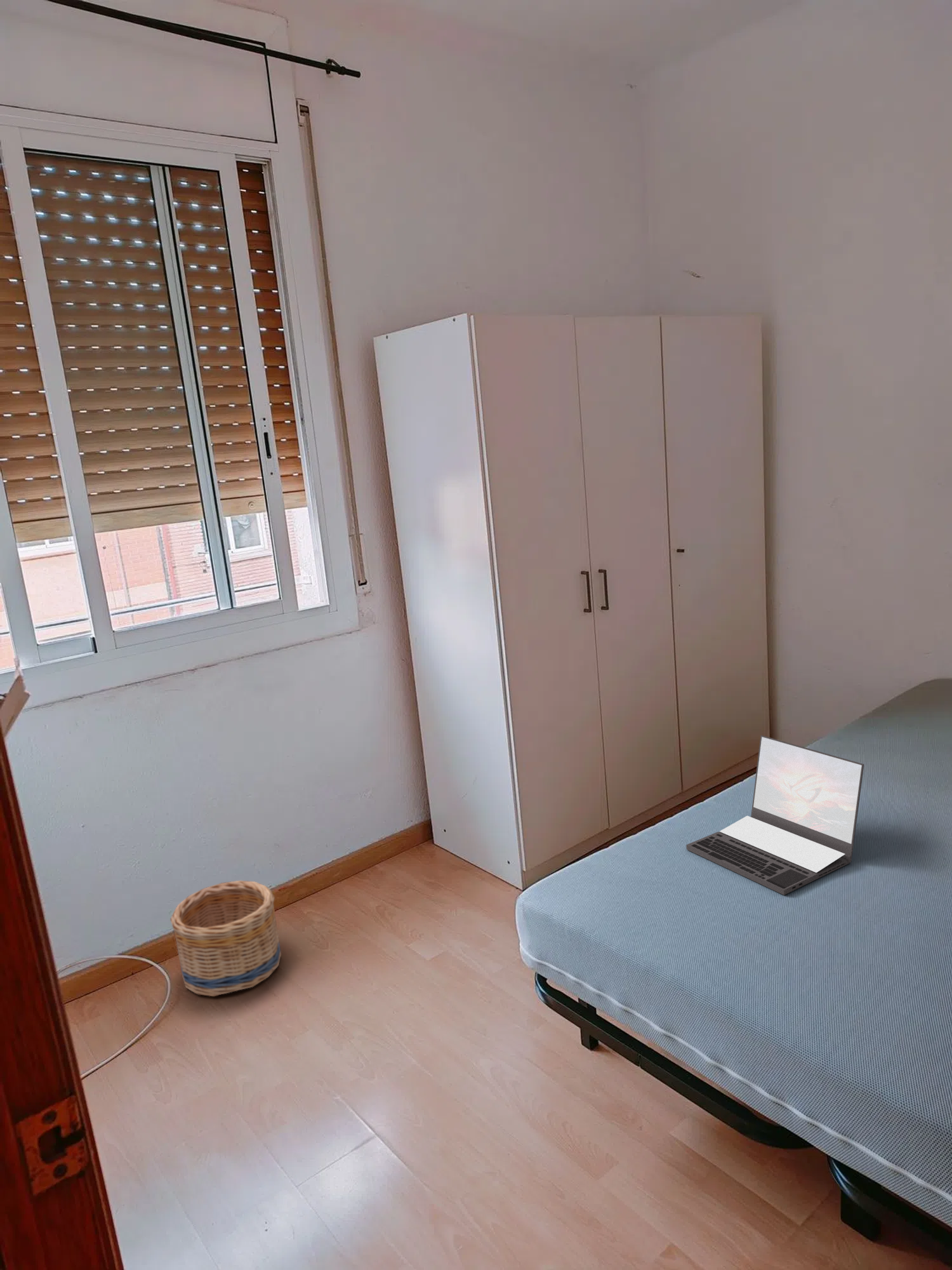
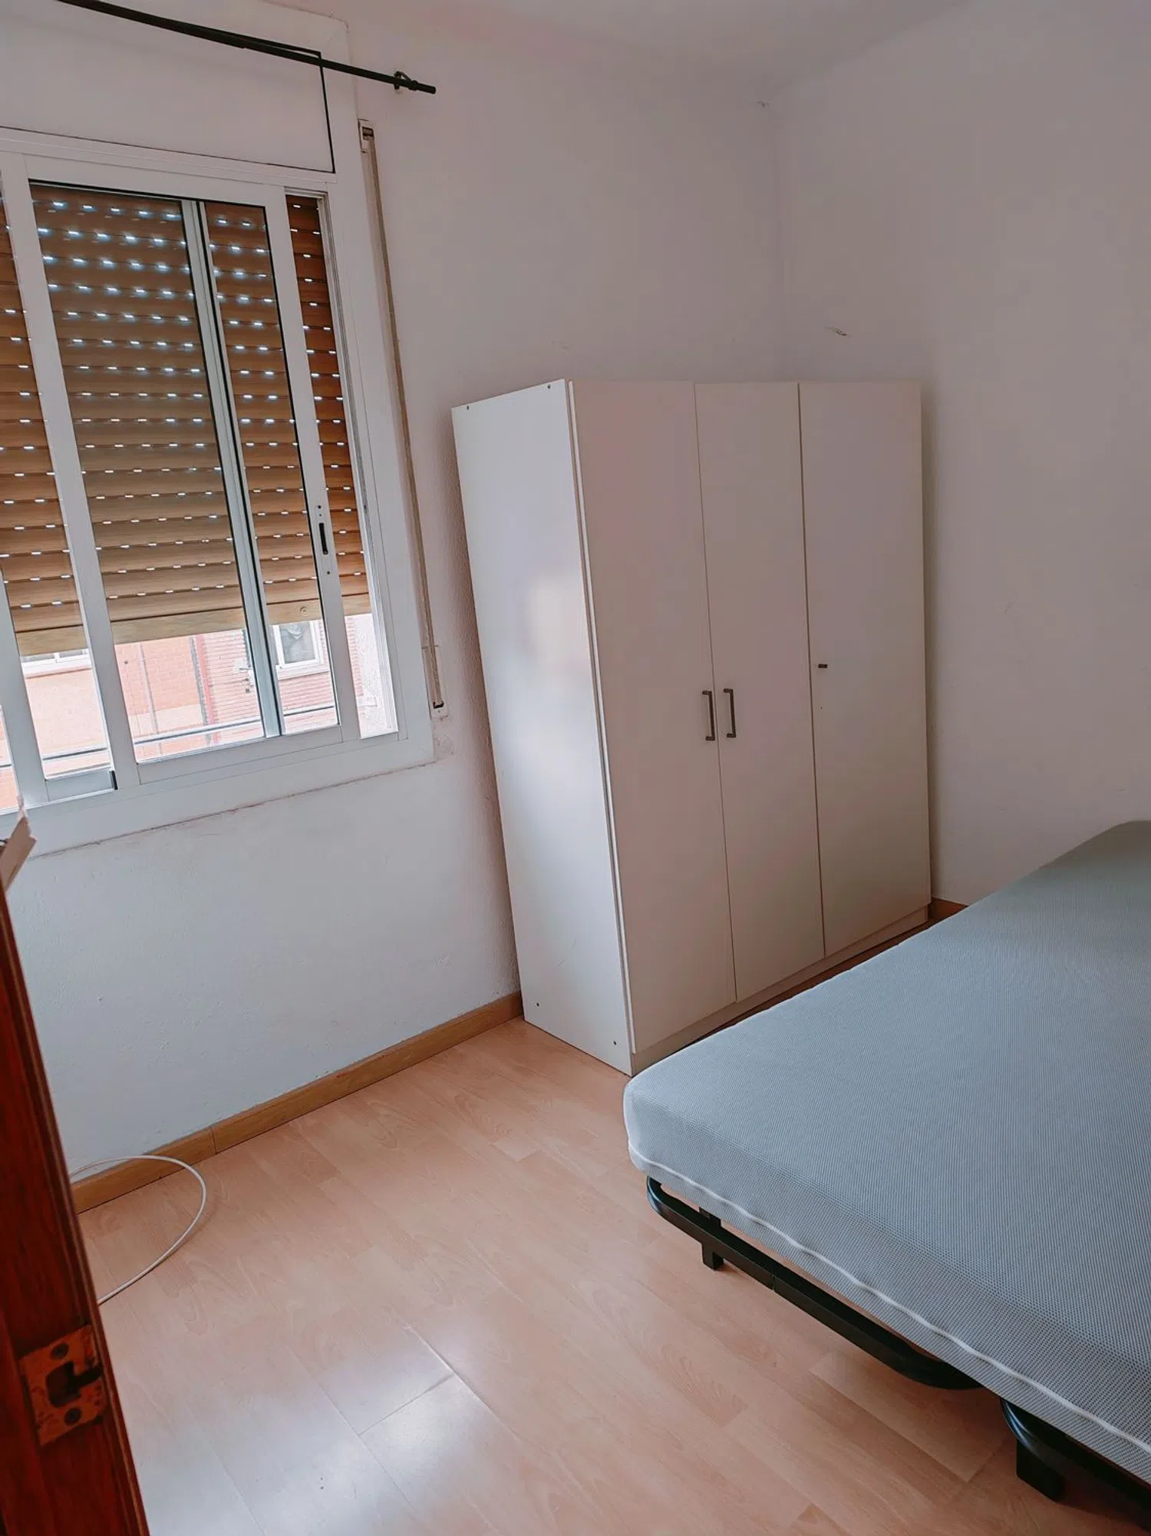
- basket (227, 935)
- laptop (772, 808)
